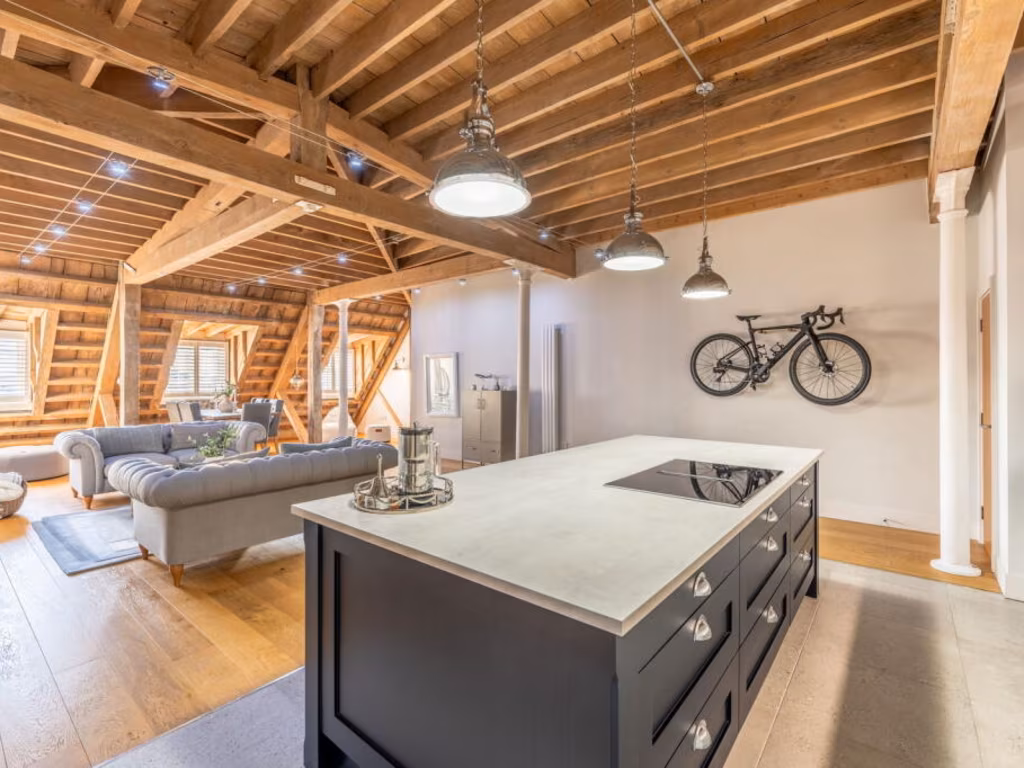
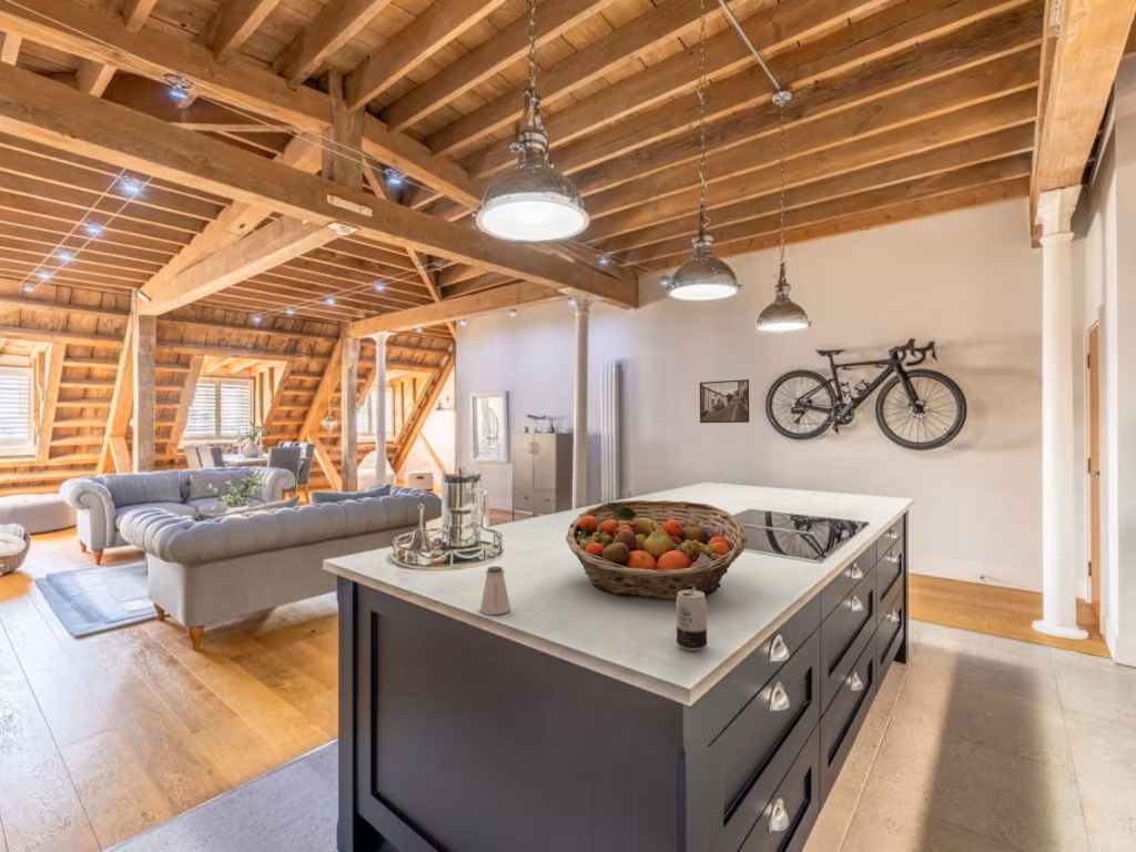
+ beverage can (691, 617)
+ saltshaker (495, 588)
+ fruit basket (653, 545)
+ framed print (723, 402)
